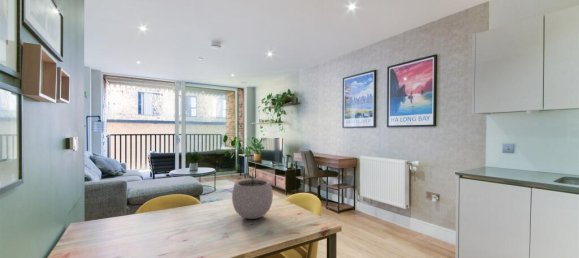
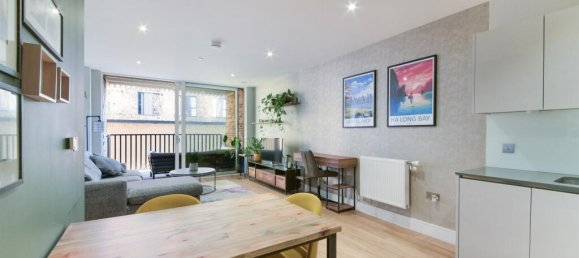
- plant pot (252, 191)
